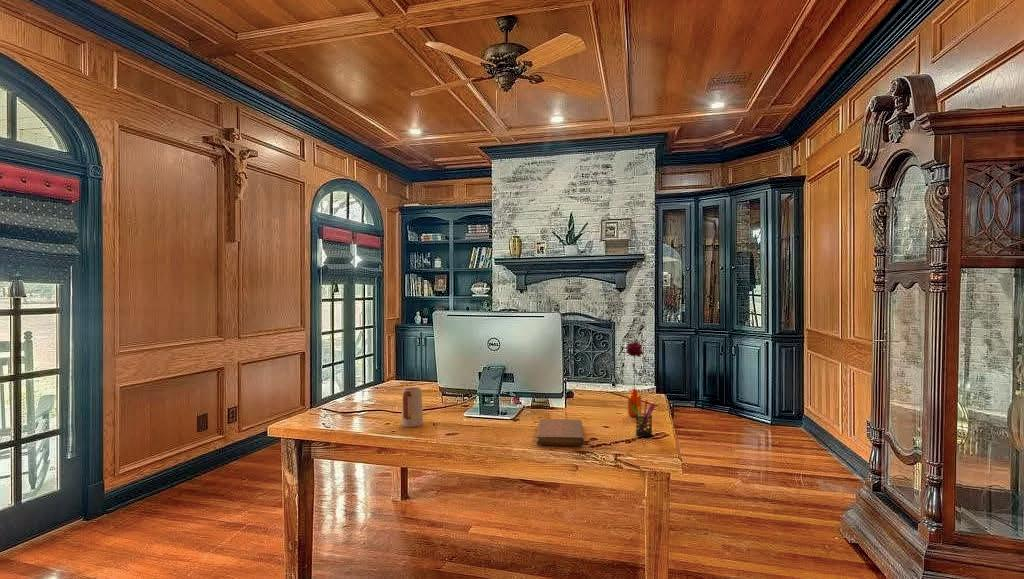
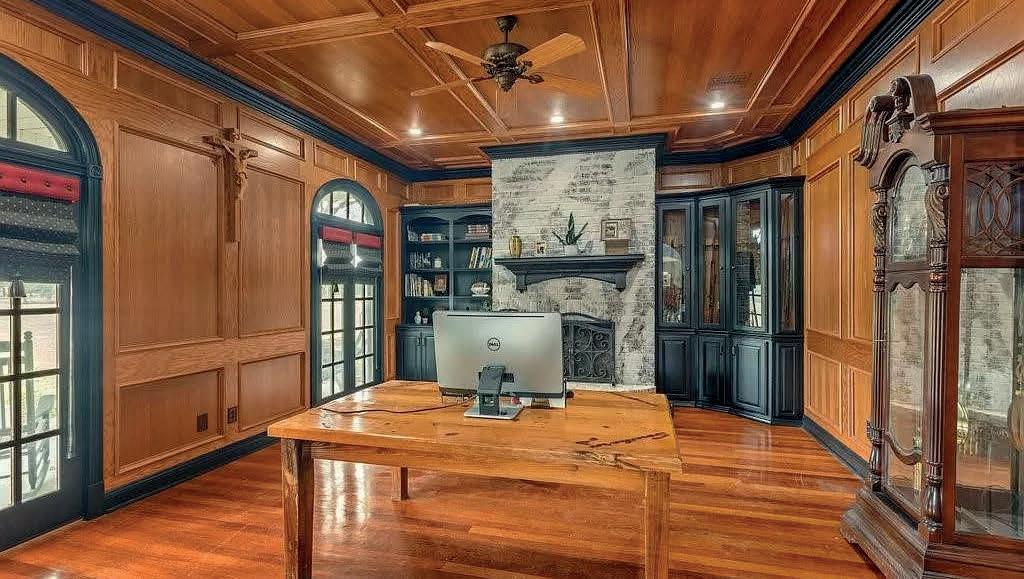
- notebook (560, 430)
- pen holder (642, 417)
- flower (634, 378)
- mug (410, 407)
